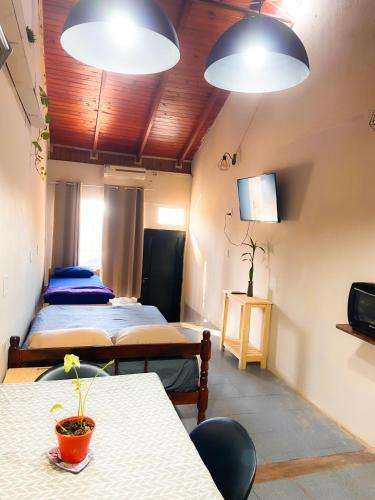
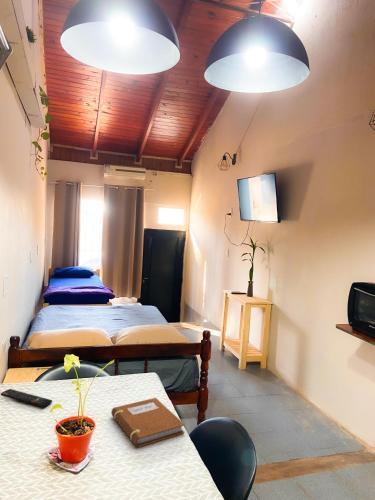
+ notebook (145, 419)
+ remote control (25, 398)
